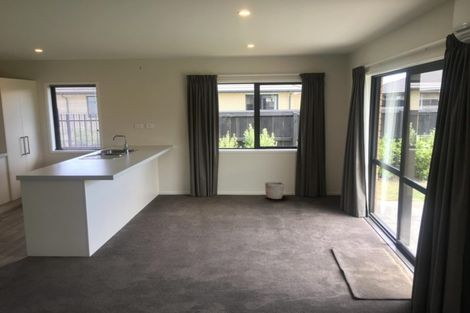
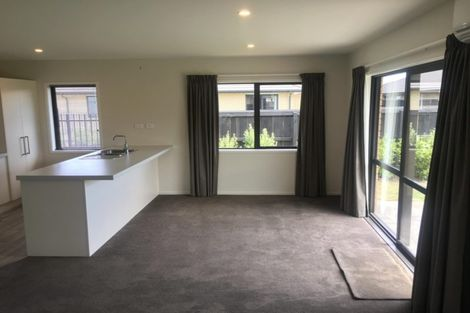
- basket (274, 189)
